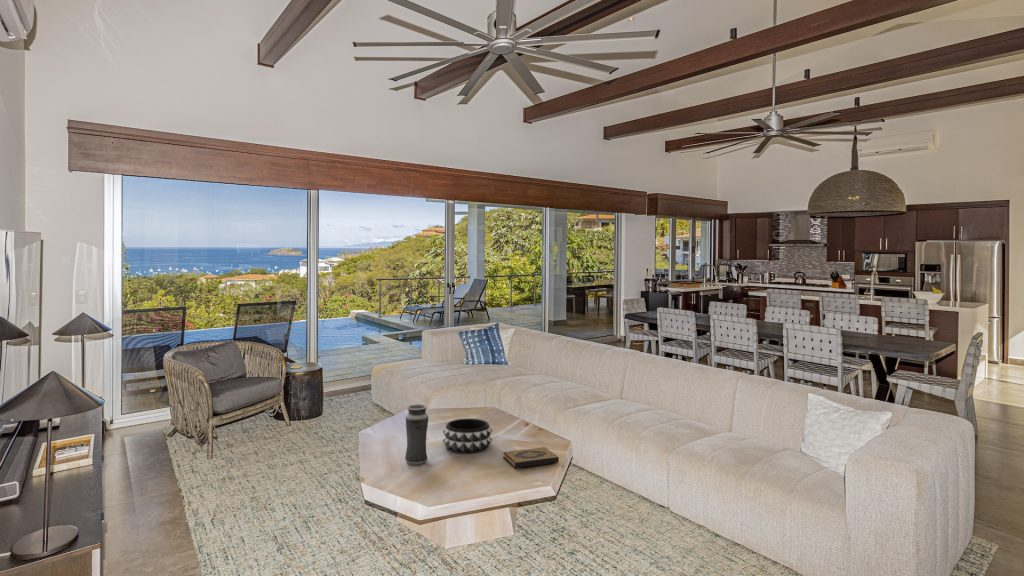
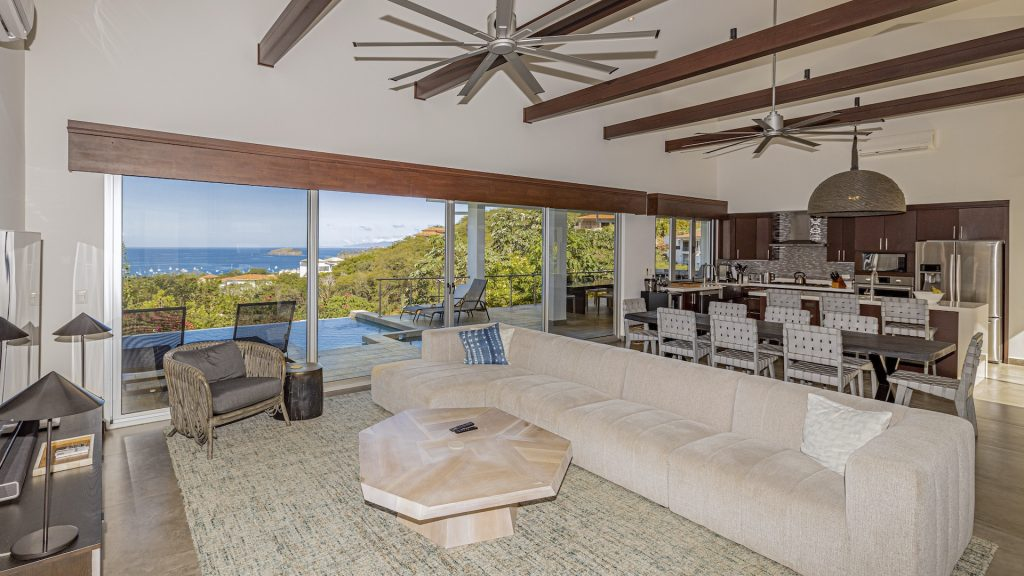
- vase (416, 434)
- hardback book (530, 457)
- decorative bowl (467, 435)
